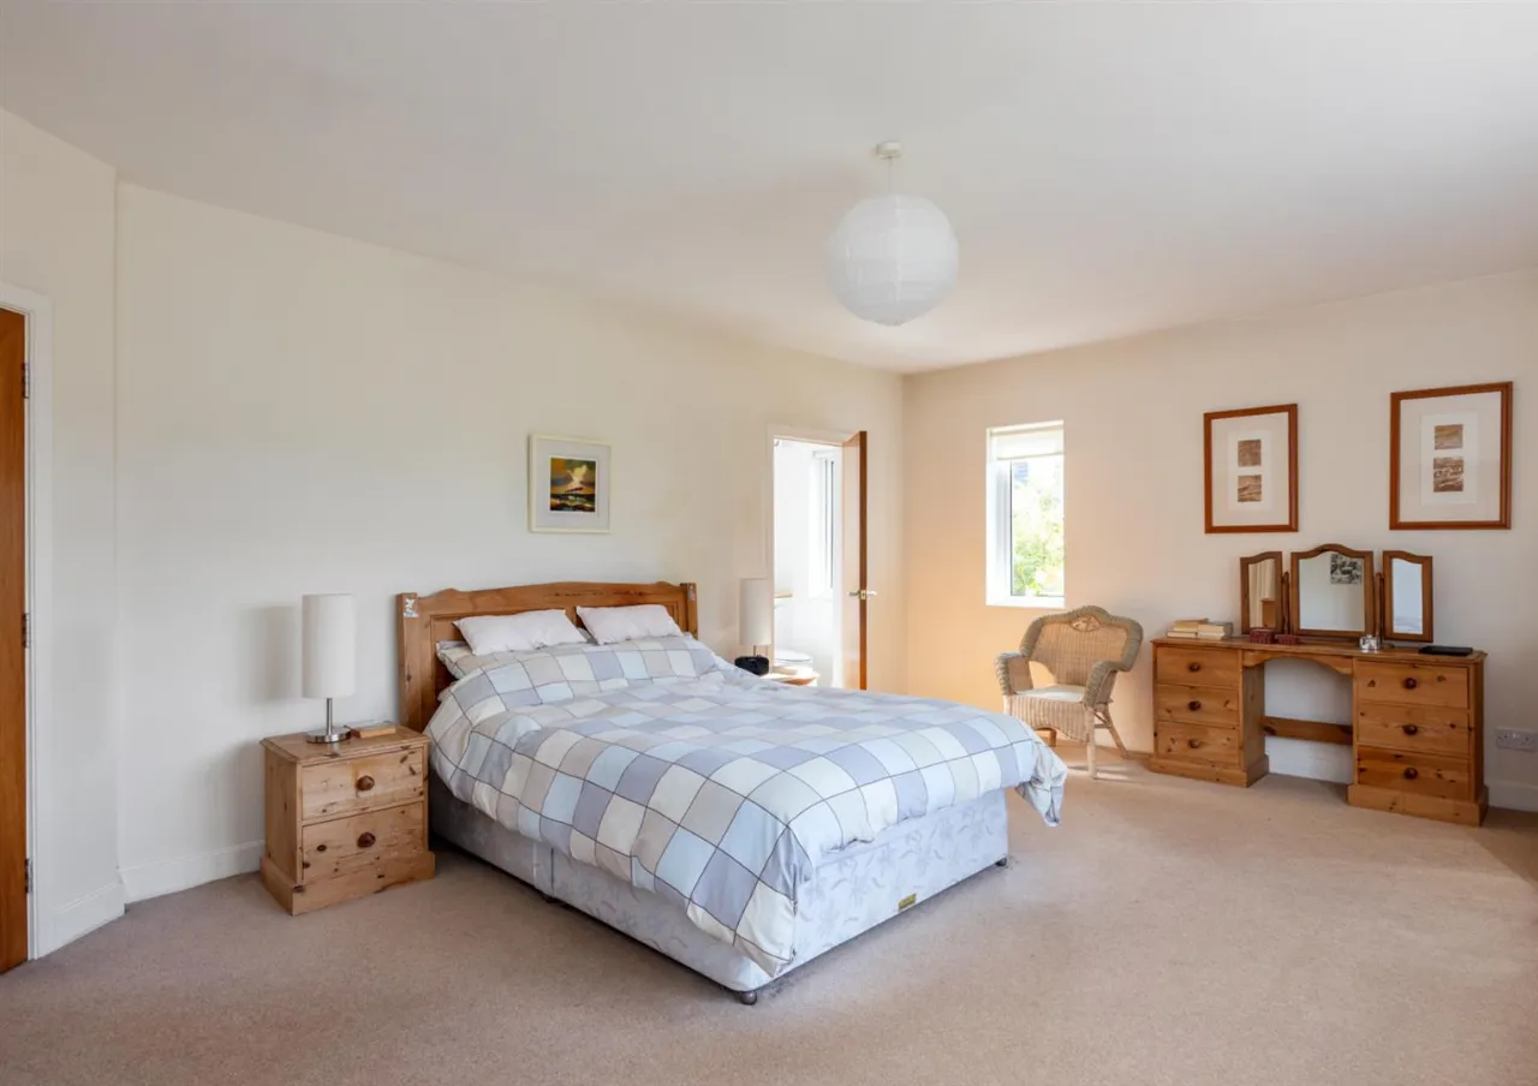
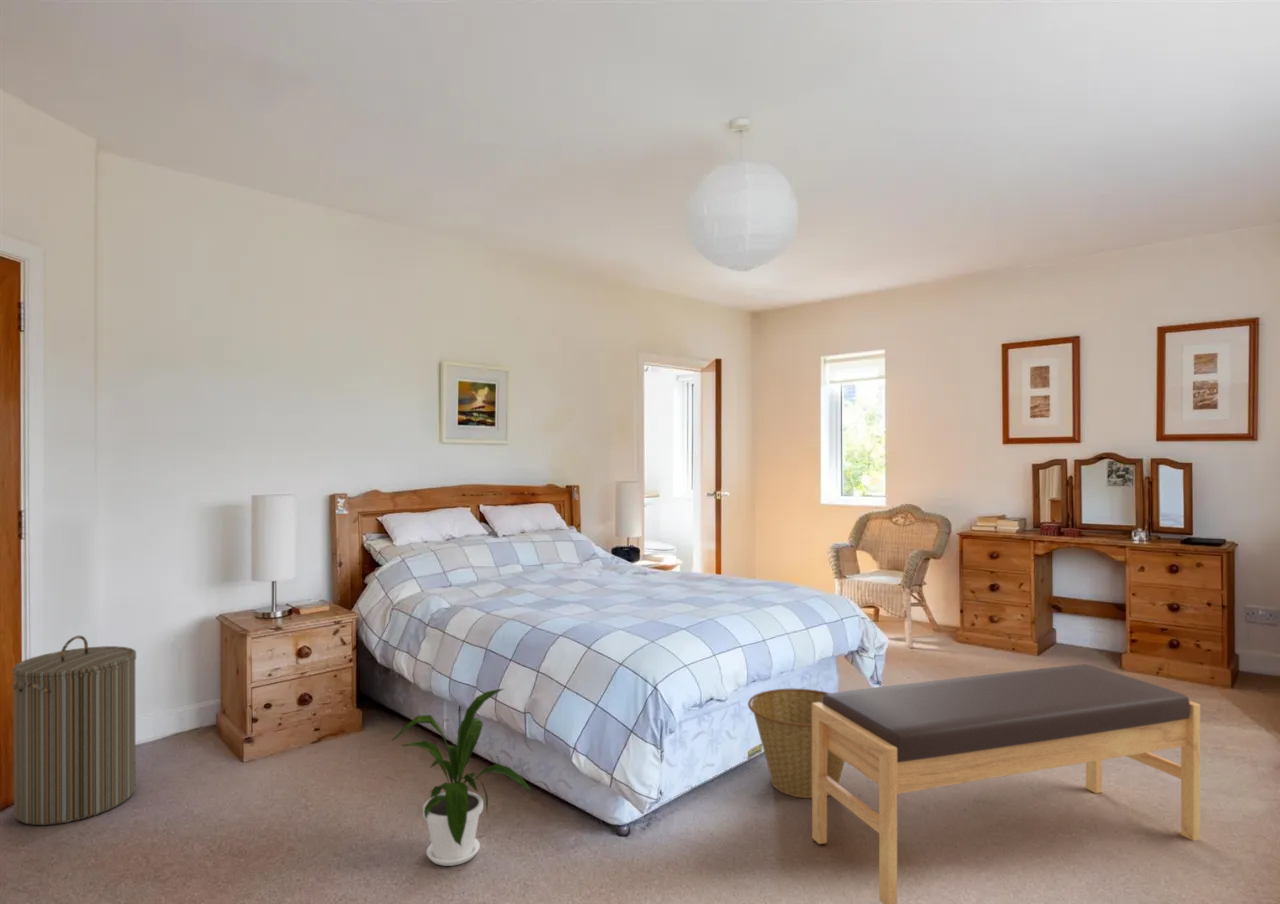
+ bench (1005, 765)
+ basket (802, 744)
+ house plant (456, 774)
+ laundry hamper (77, 718)
